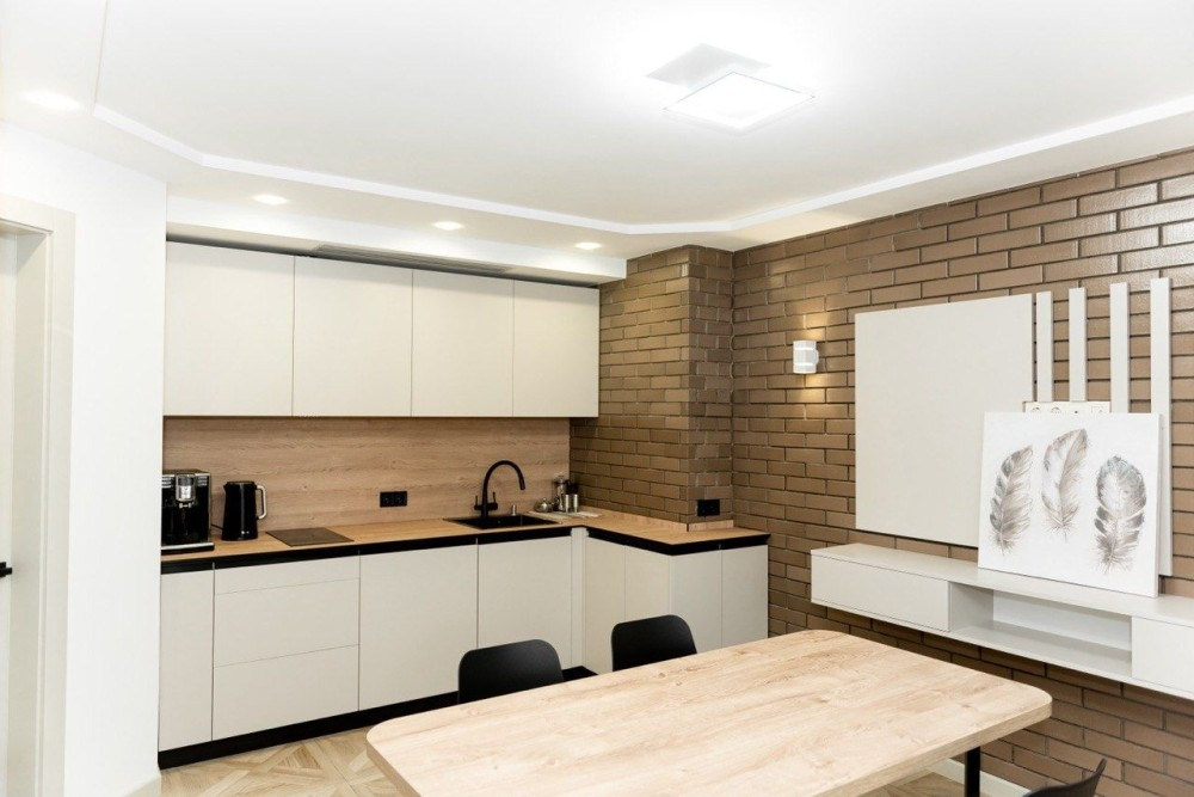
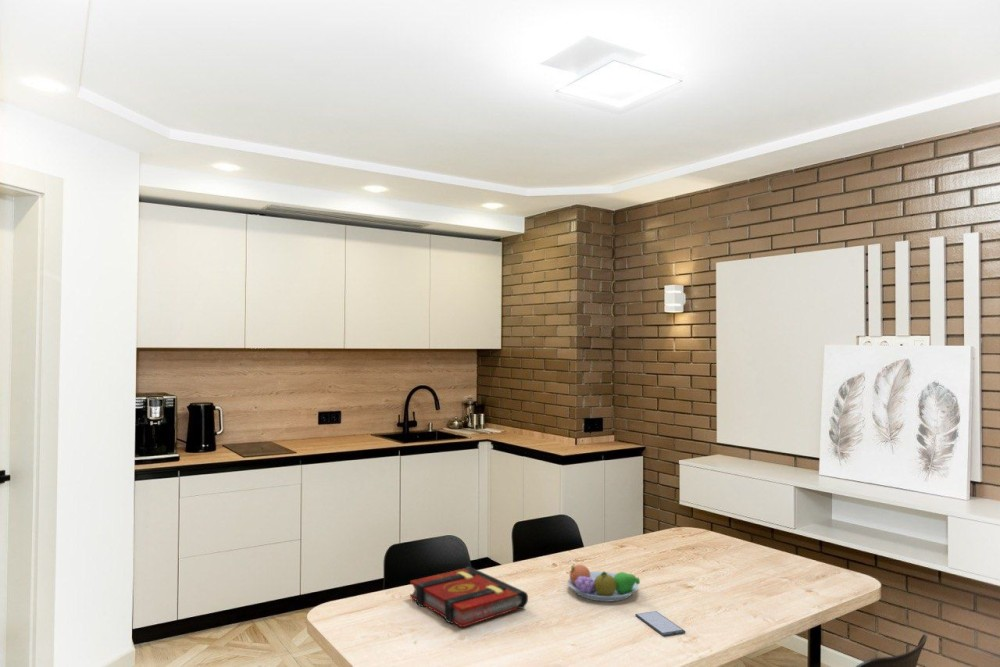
+ book (467, 593)
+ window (659, 622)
+ fruit bowl (604, 577)
